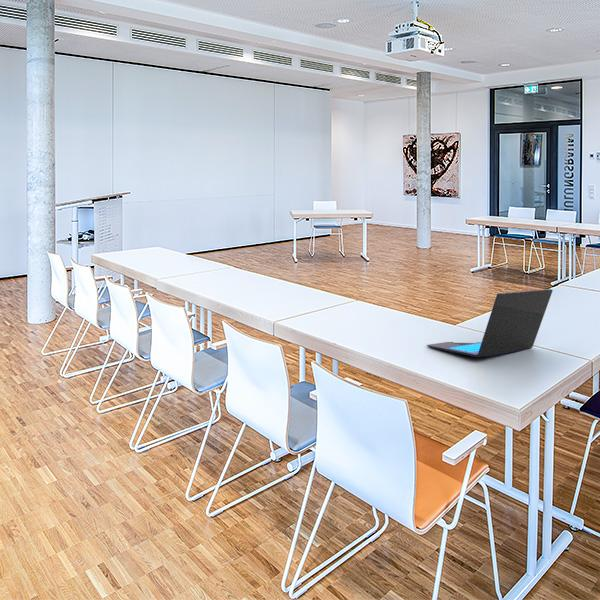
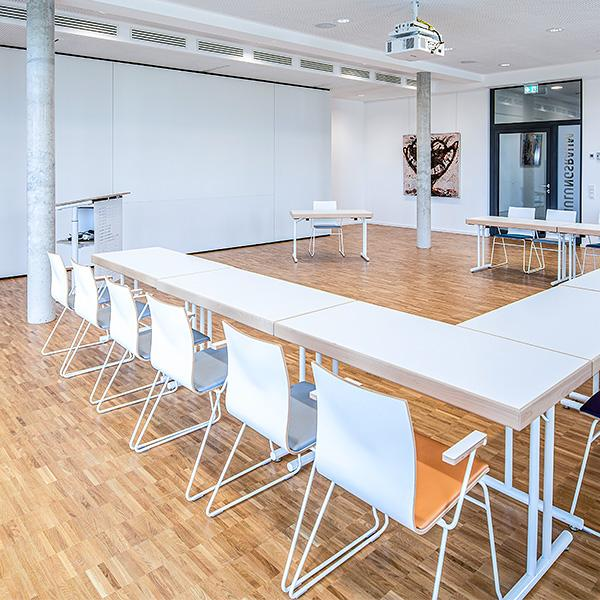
- laptop (489, 319)
